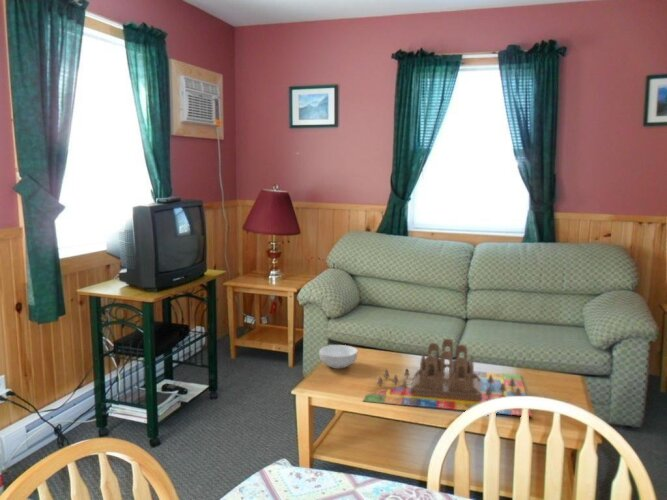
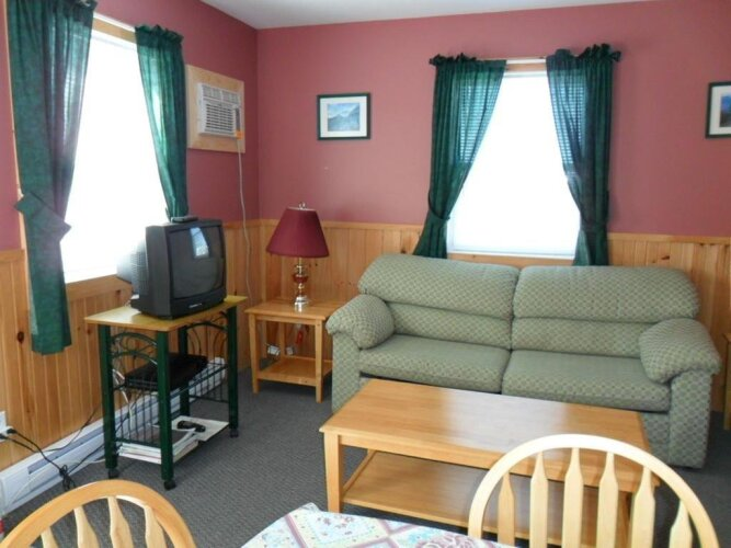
- board game (447, 365)
- cereal bowl (338, 357)
